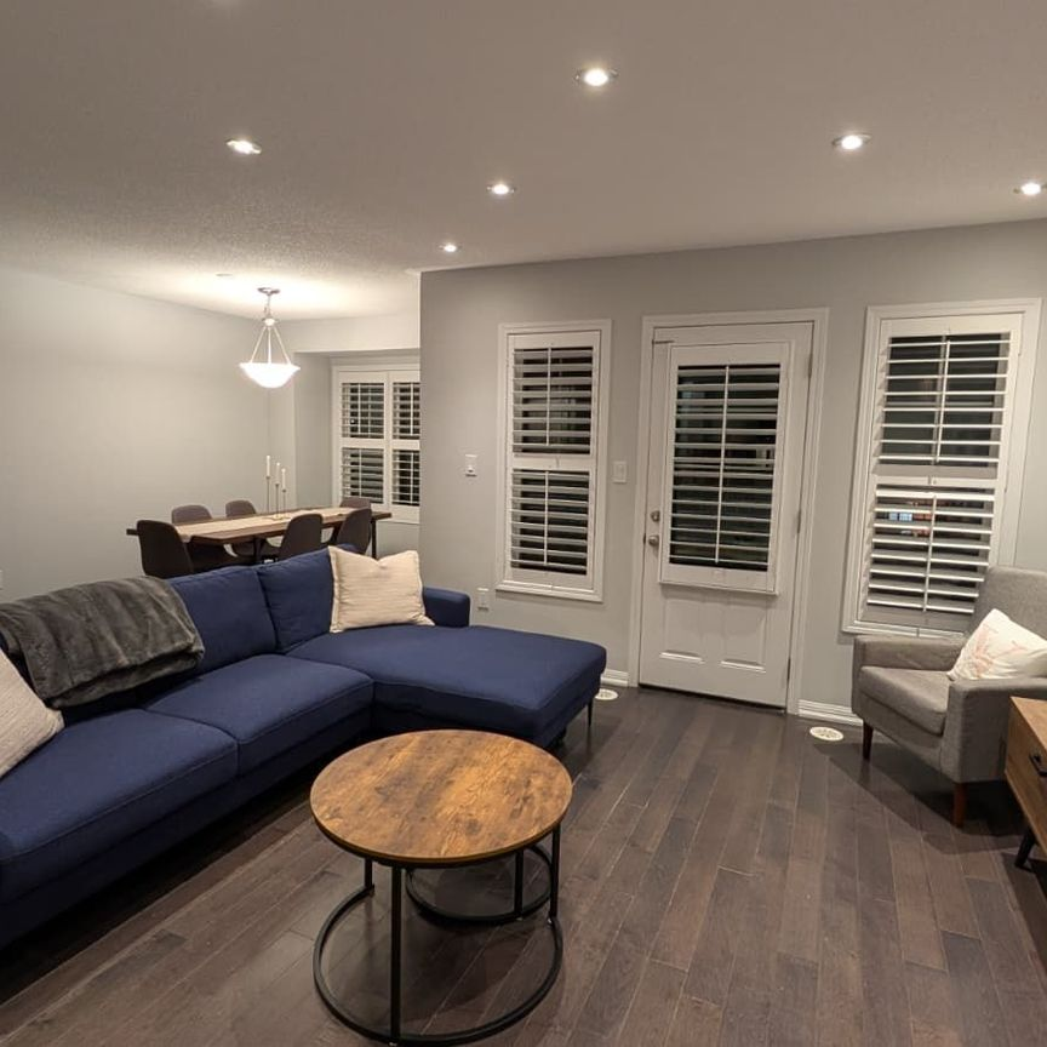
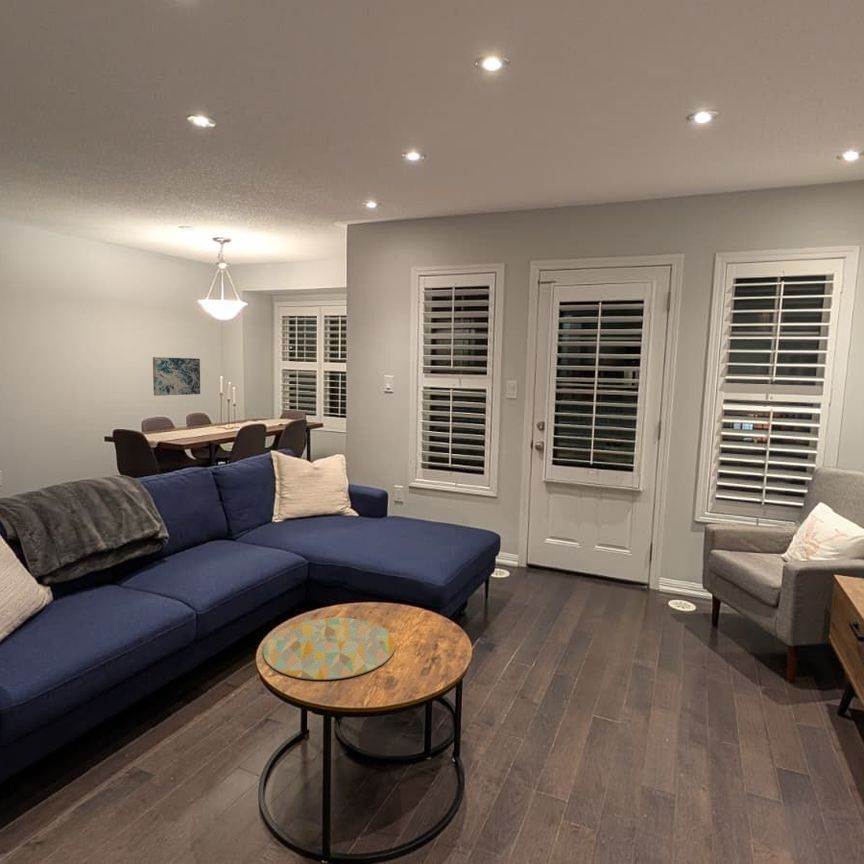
+ wall art (177, 376)
+ decorative tray (330, 645)
